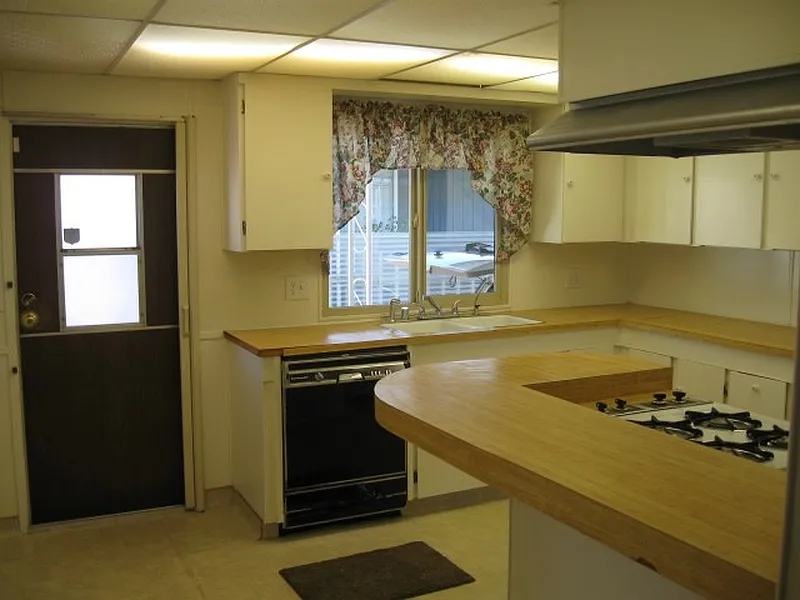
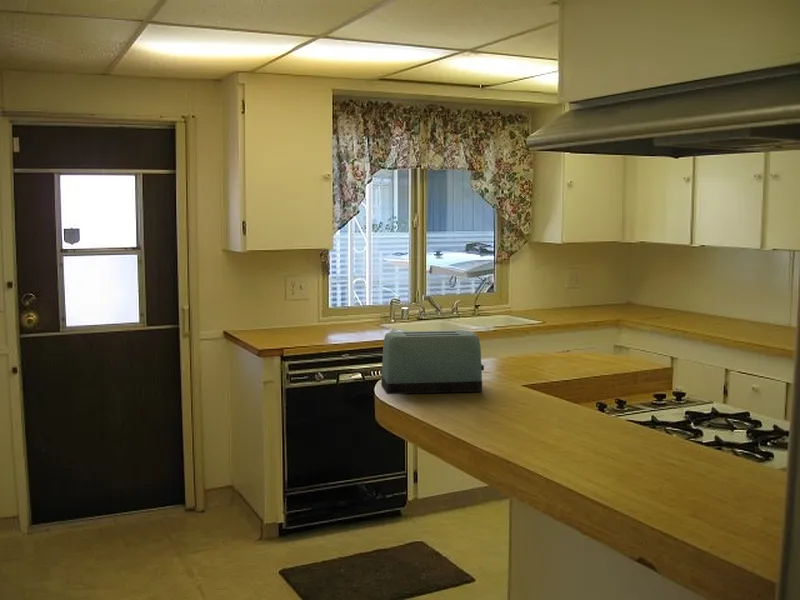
+ toaster (432, 360)
